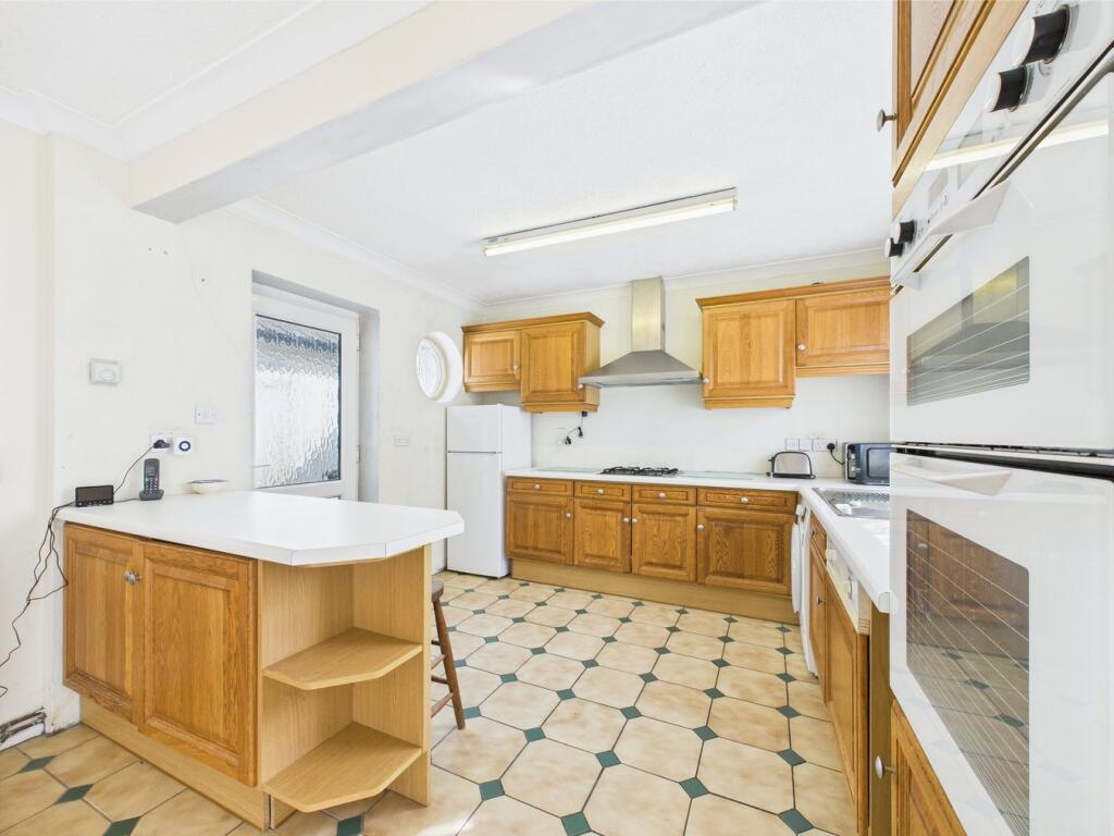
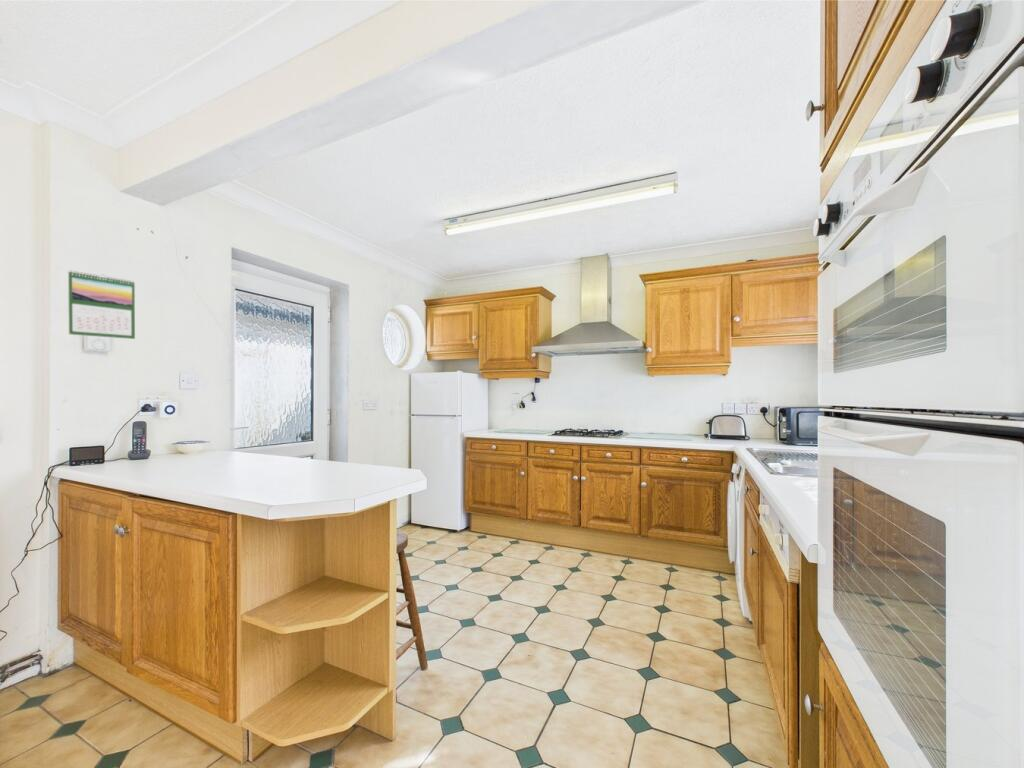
+ calendar (103, 305)
